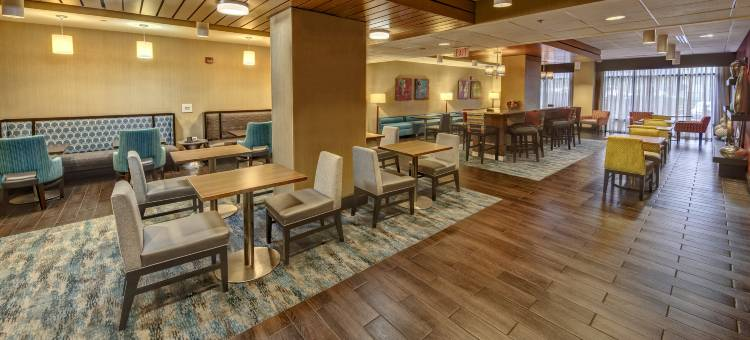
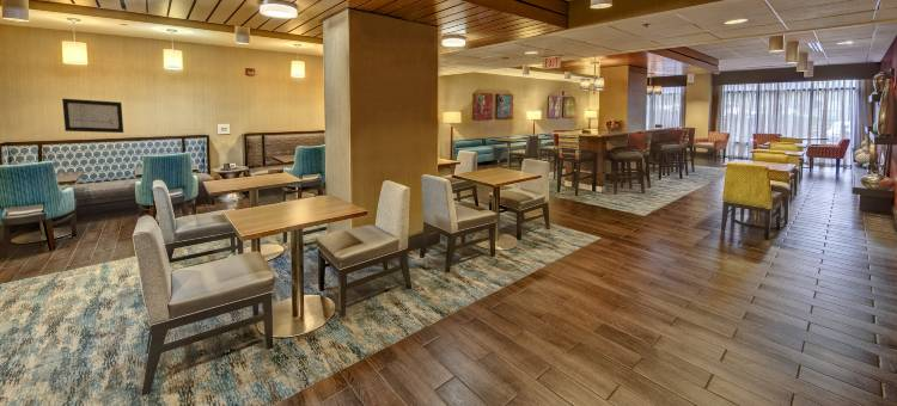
+ wall art (93, 116)
